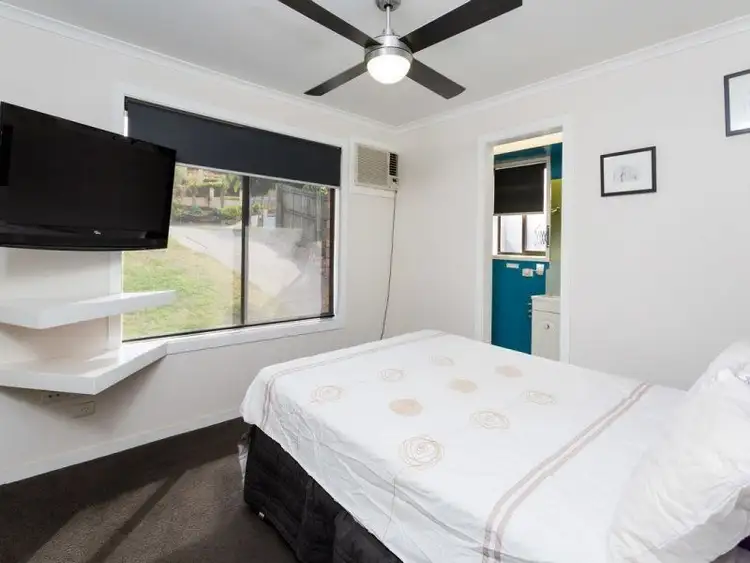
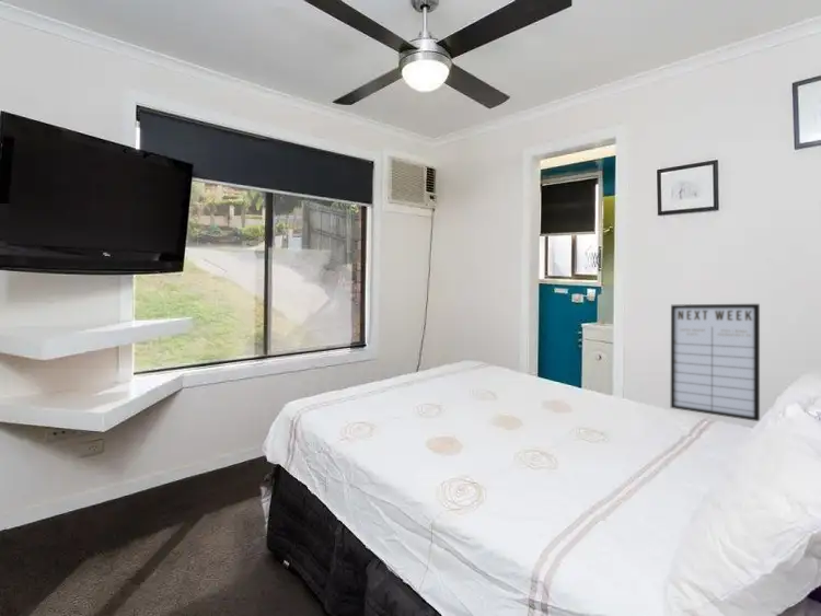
+ writing board (712, 359)
